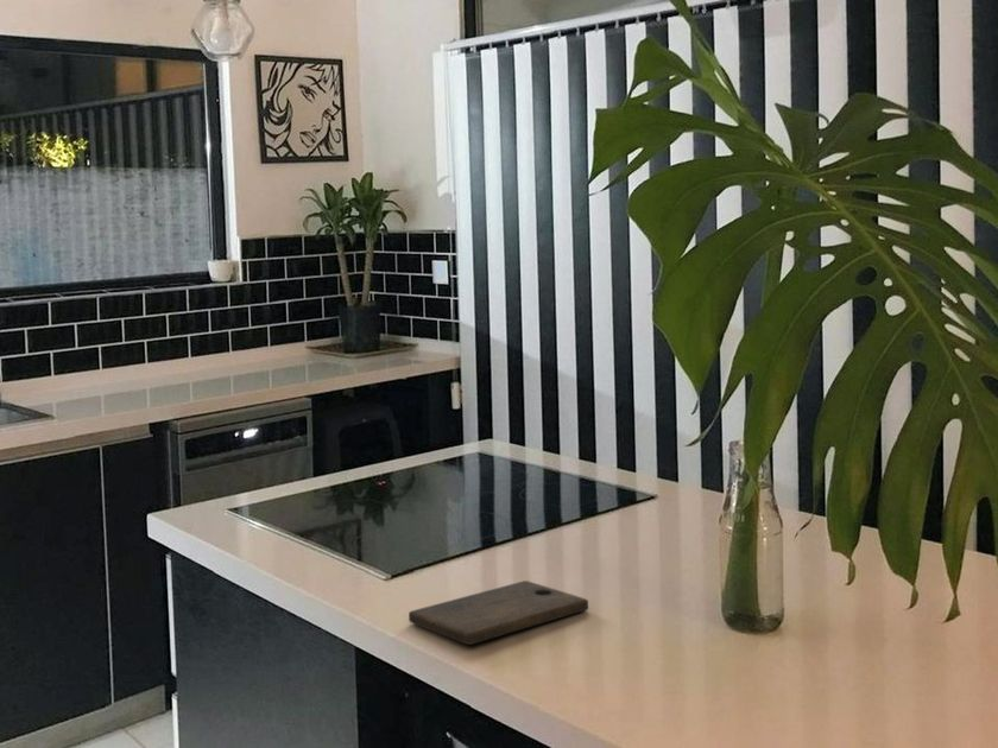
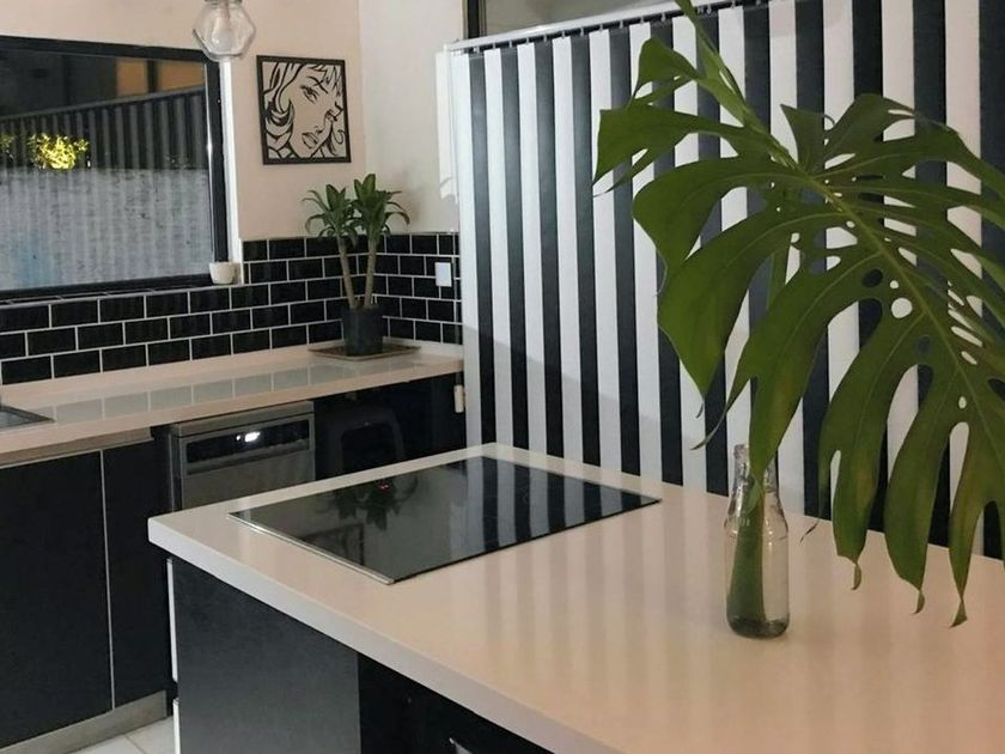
- cutting board (499, 610)
